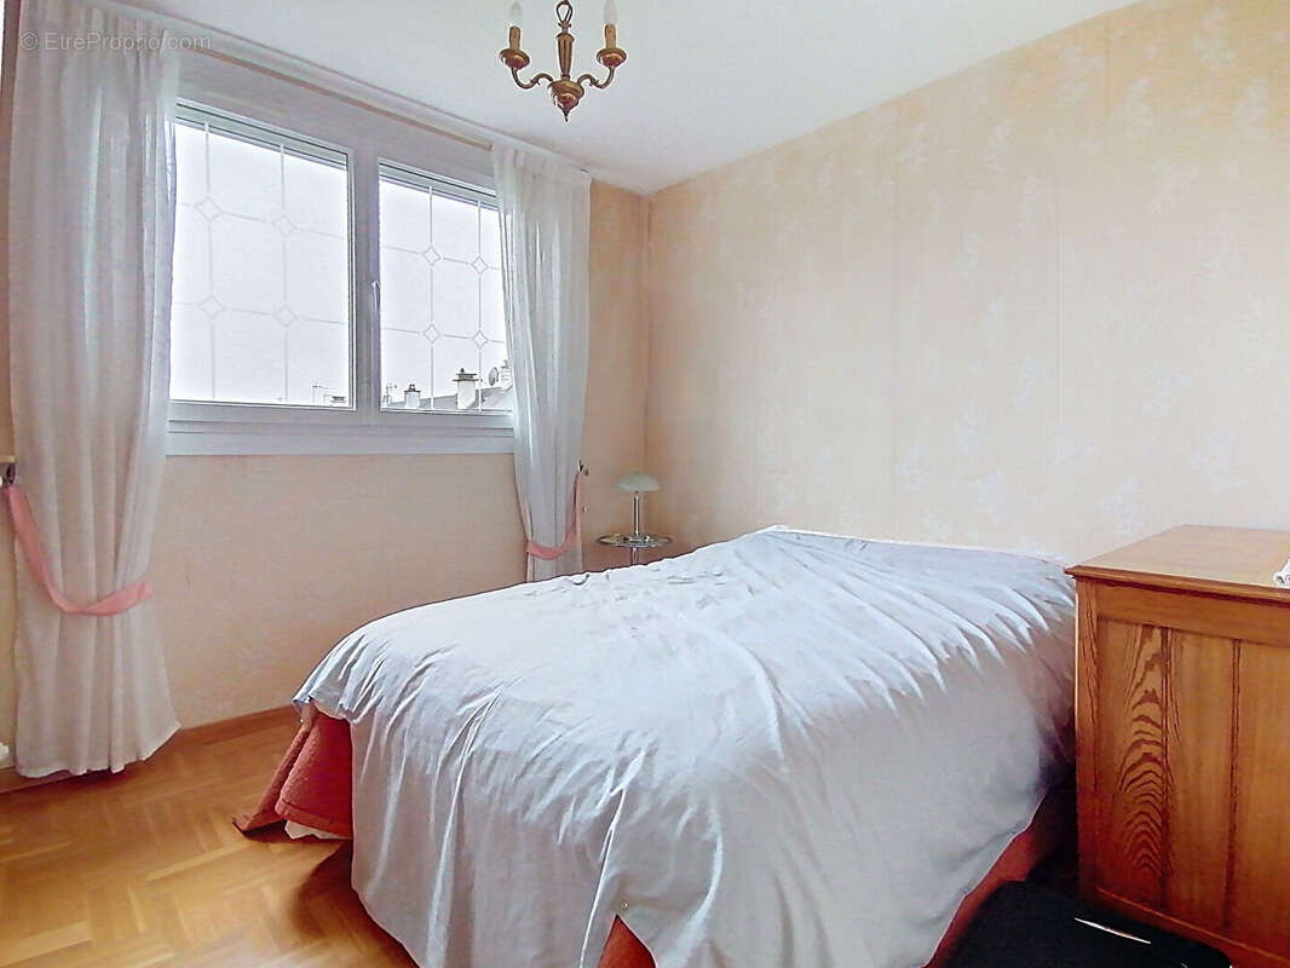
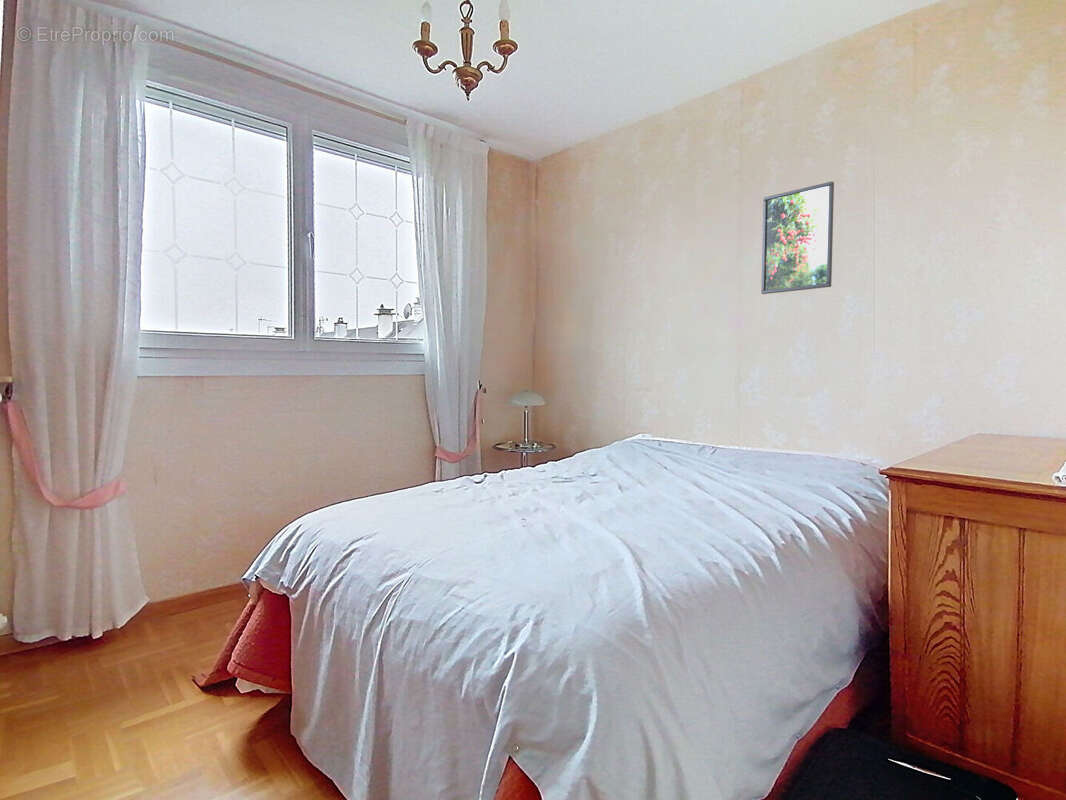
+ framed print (796, 240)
